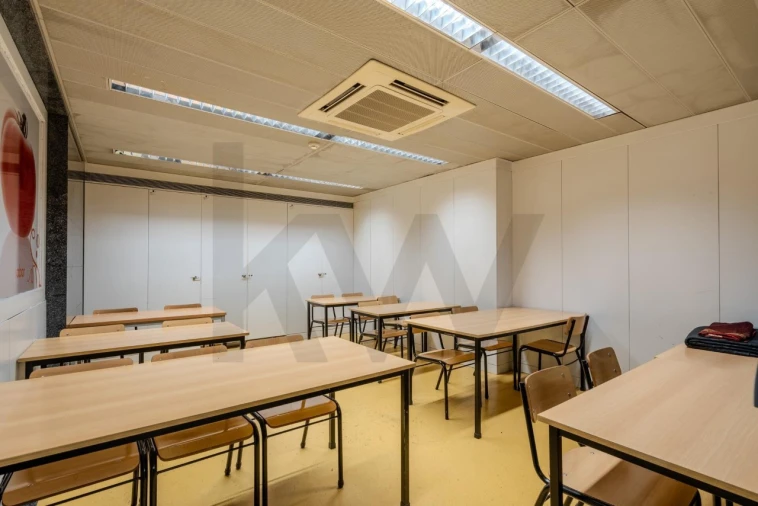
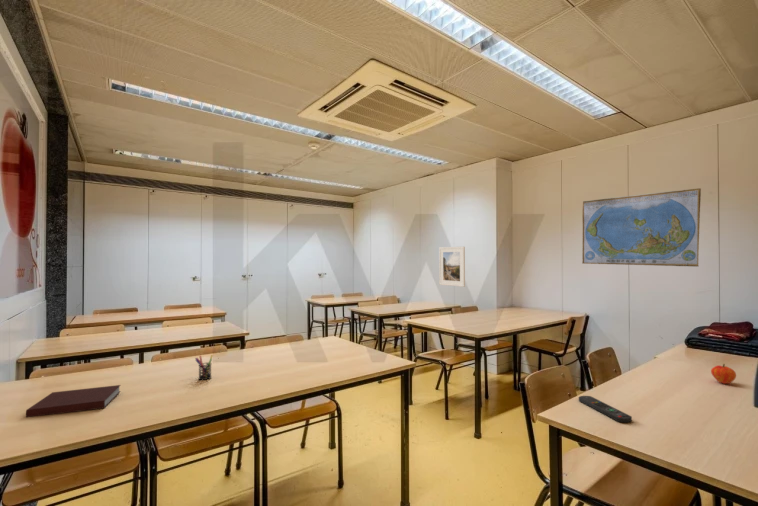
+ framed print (451, 266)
+ pen holder (205, 366)
+ world map (634, 230)
+ fruit (723, 373)
+ remote control (603, 407)
+ notebook (77, 400)
